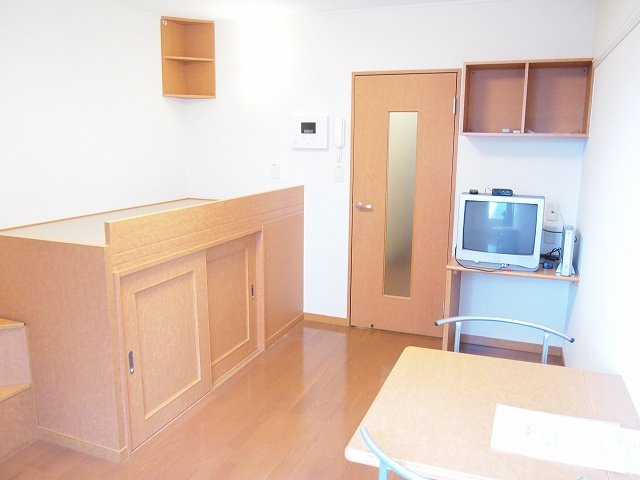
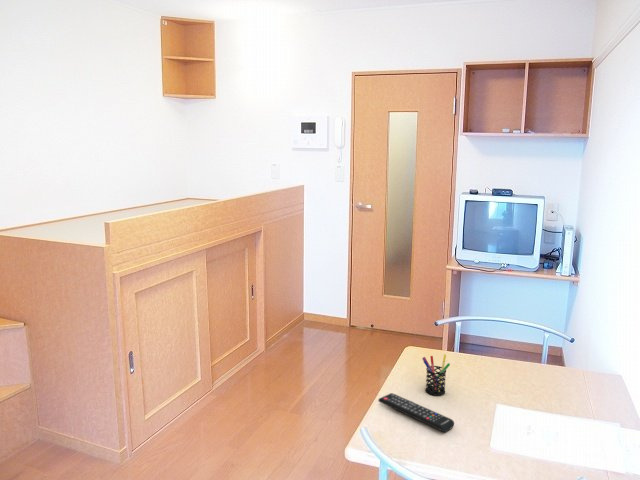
+ remote control (414, 411)
+ pen holder (437, 373)
